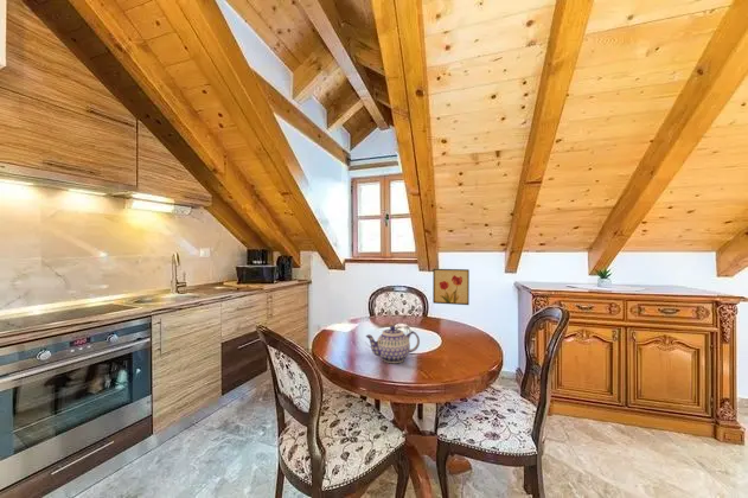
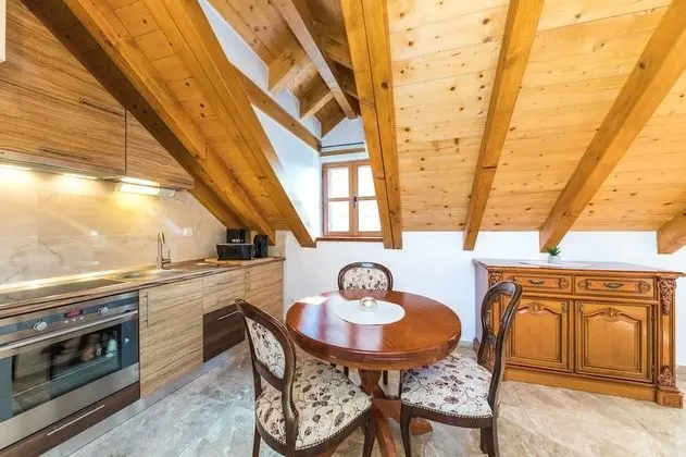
- teapot (392, 341)
- wall art (450, 286)
